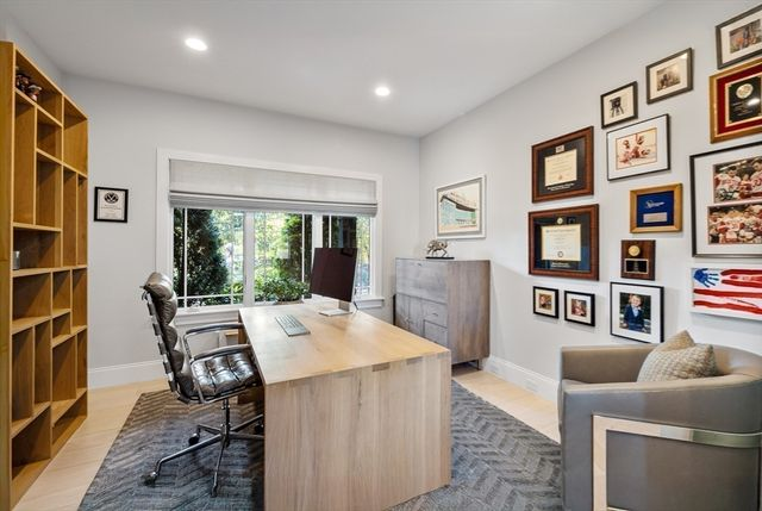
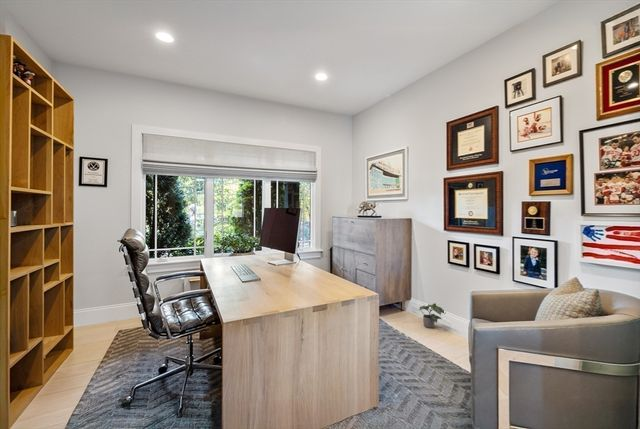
+ potted plant (431, 315)
